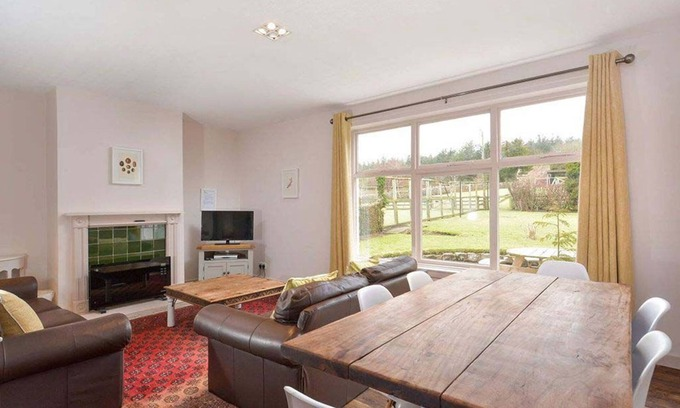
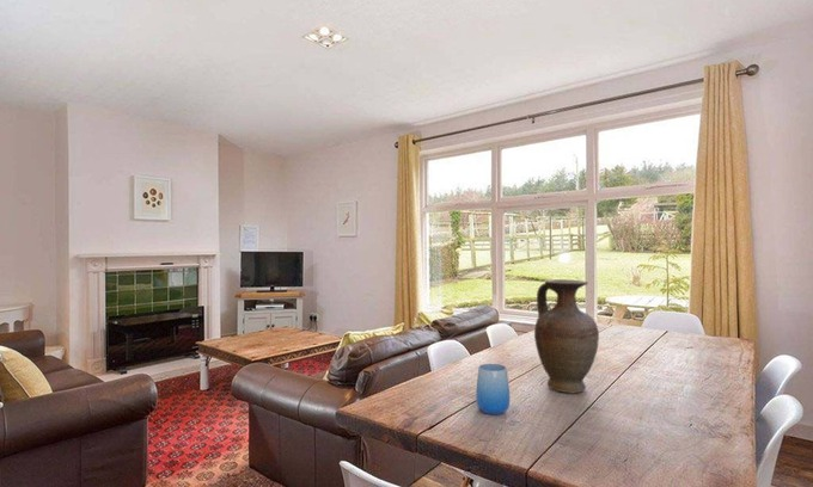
+ cup (493, 388)
+ vase (564, 334)
